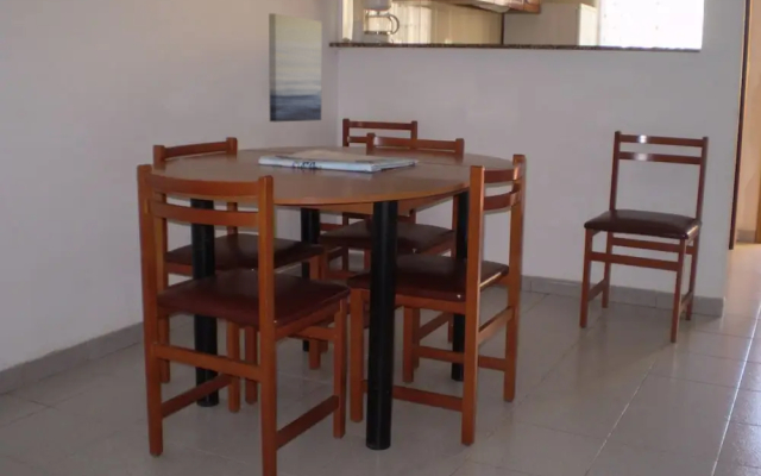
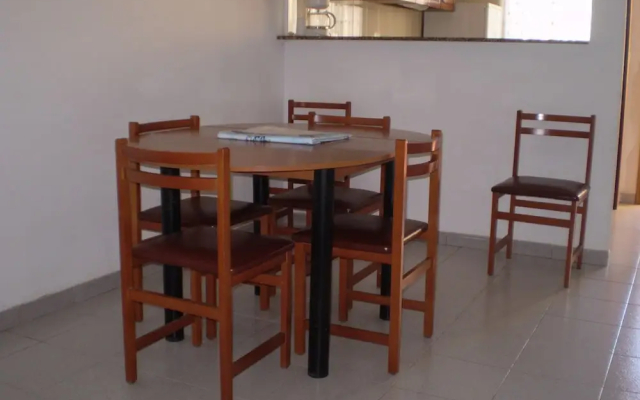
- wall art (296, 69)
